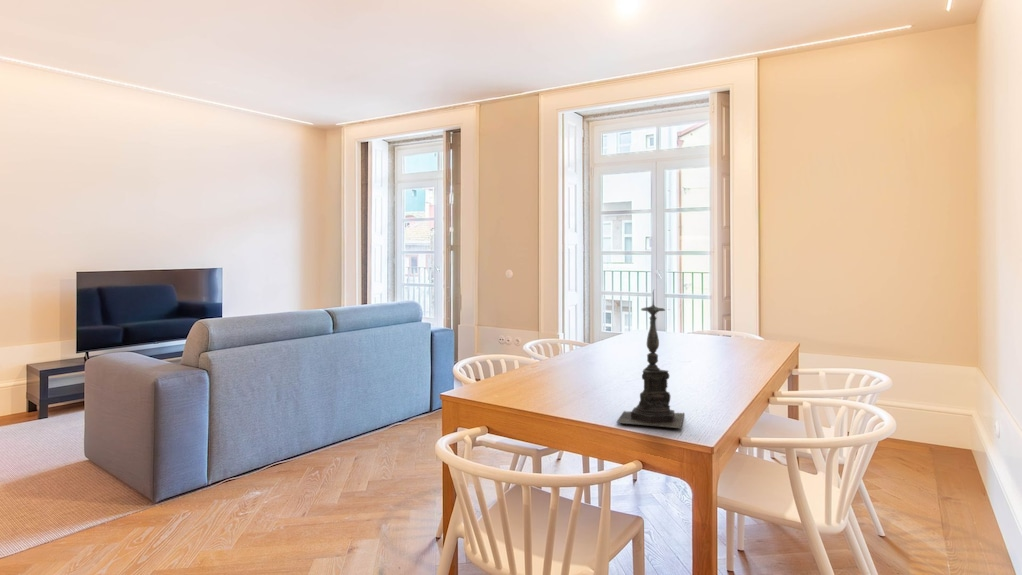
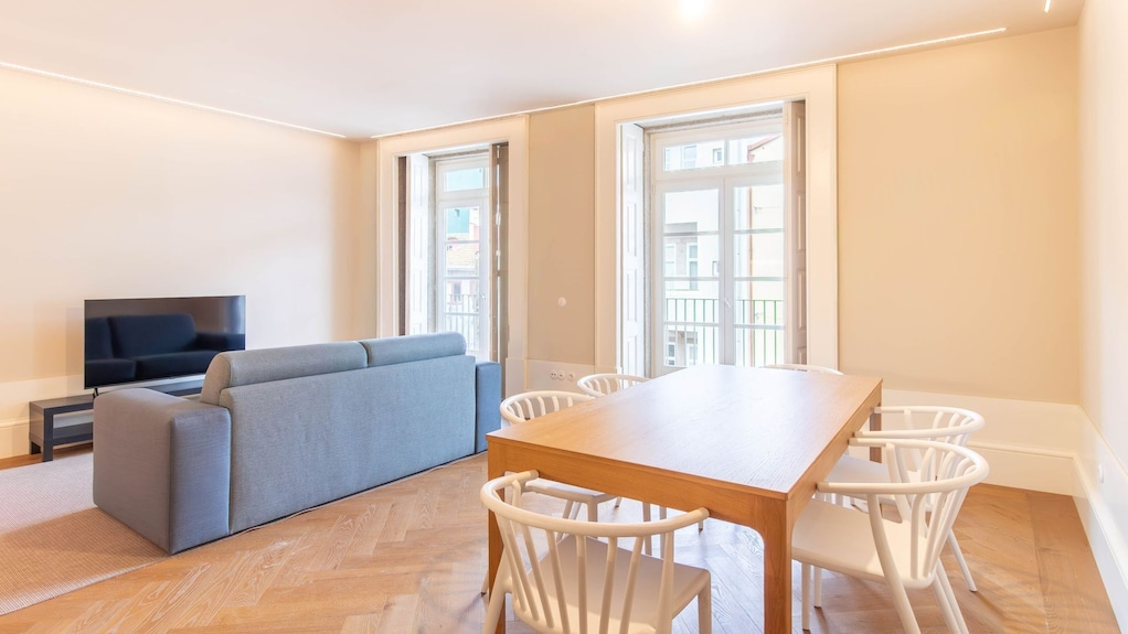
- candle holder (651, 353)
